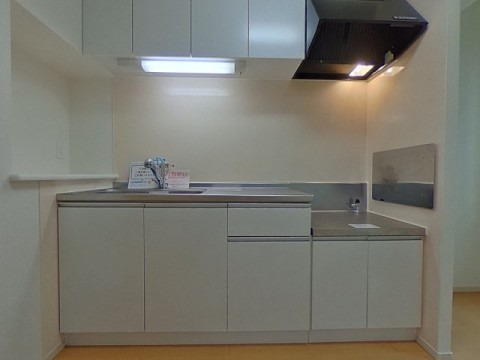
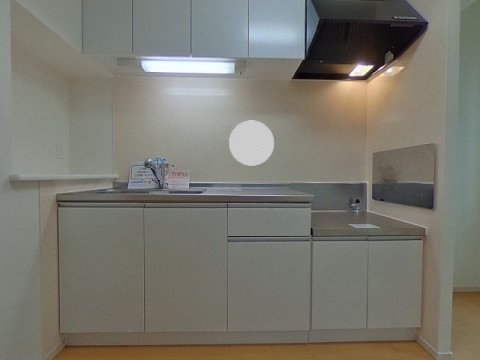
+ decorative plate (251, 143)
